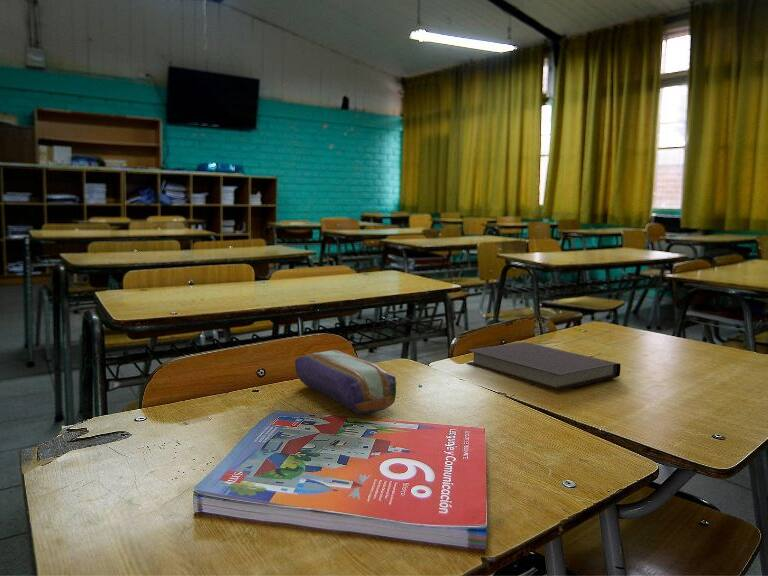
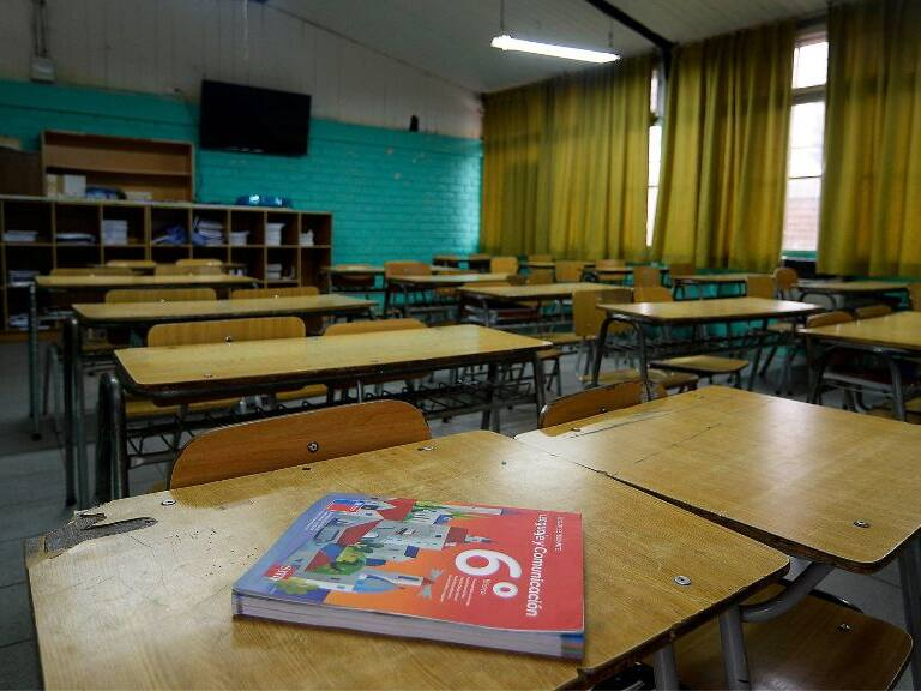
- notebook (541, 362)
- pencil case (343, 378)
